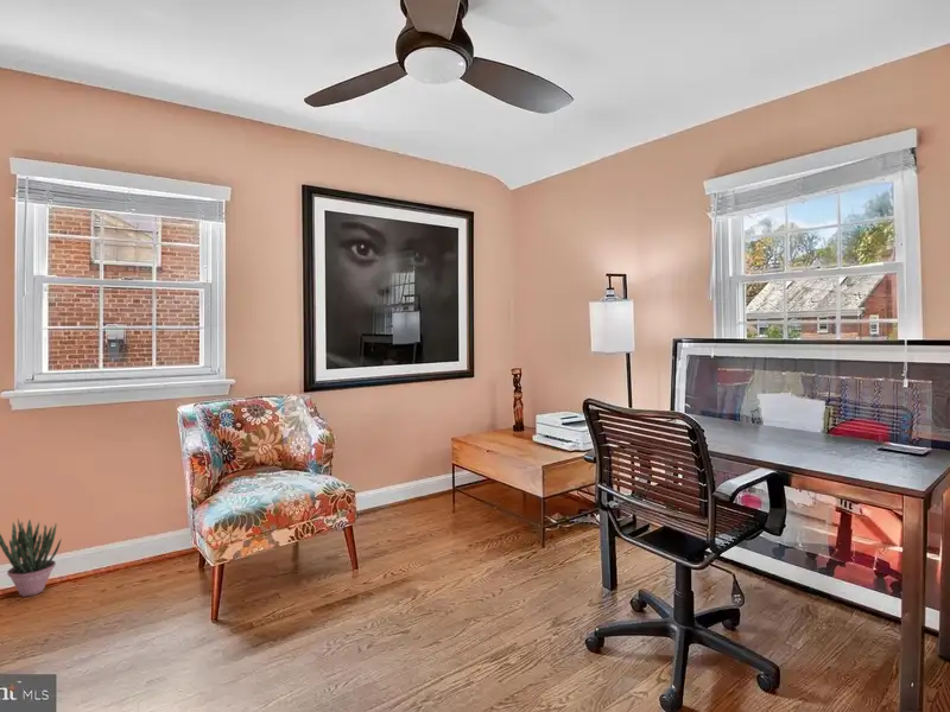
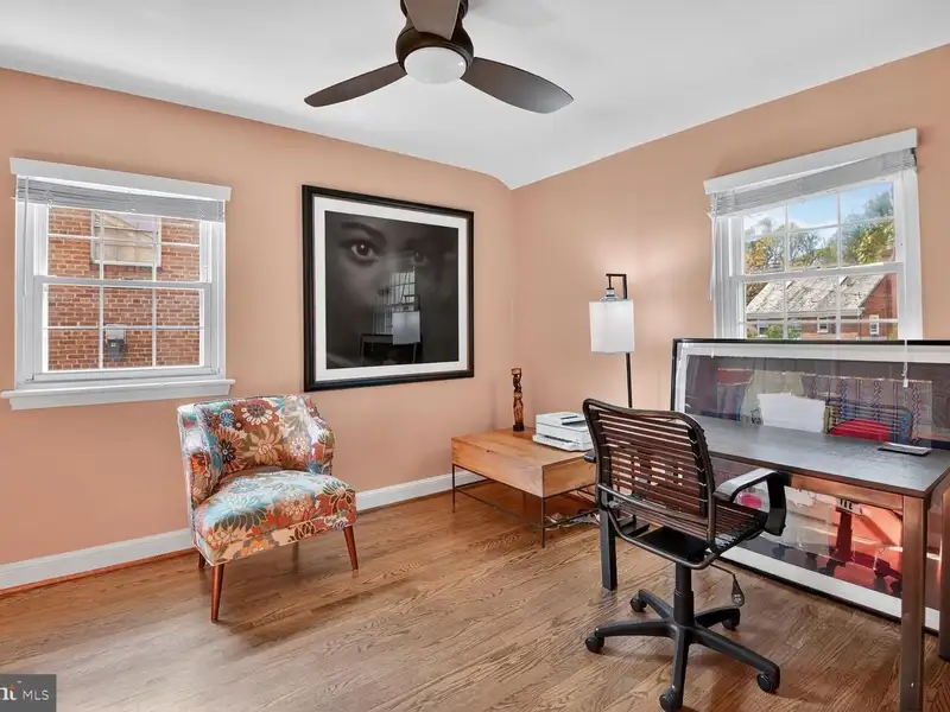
- potted plant (28, 555)
